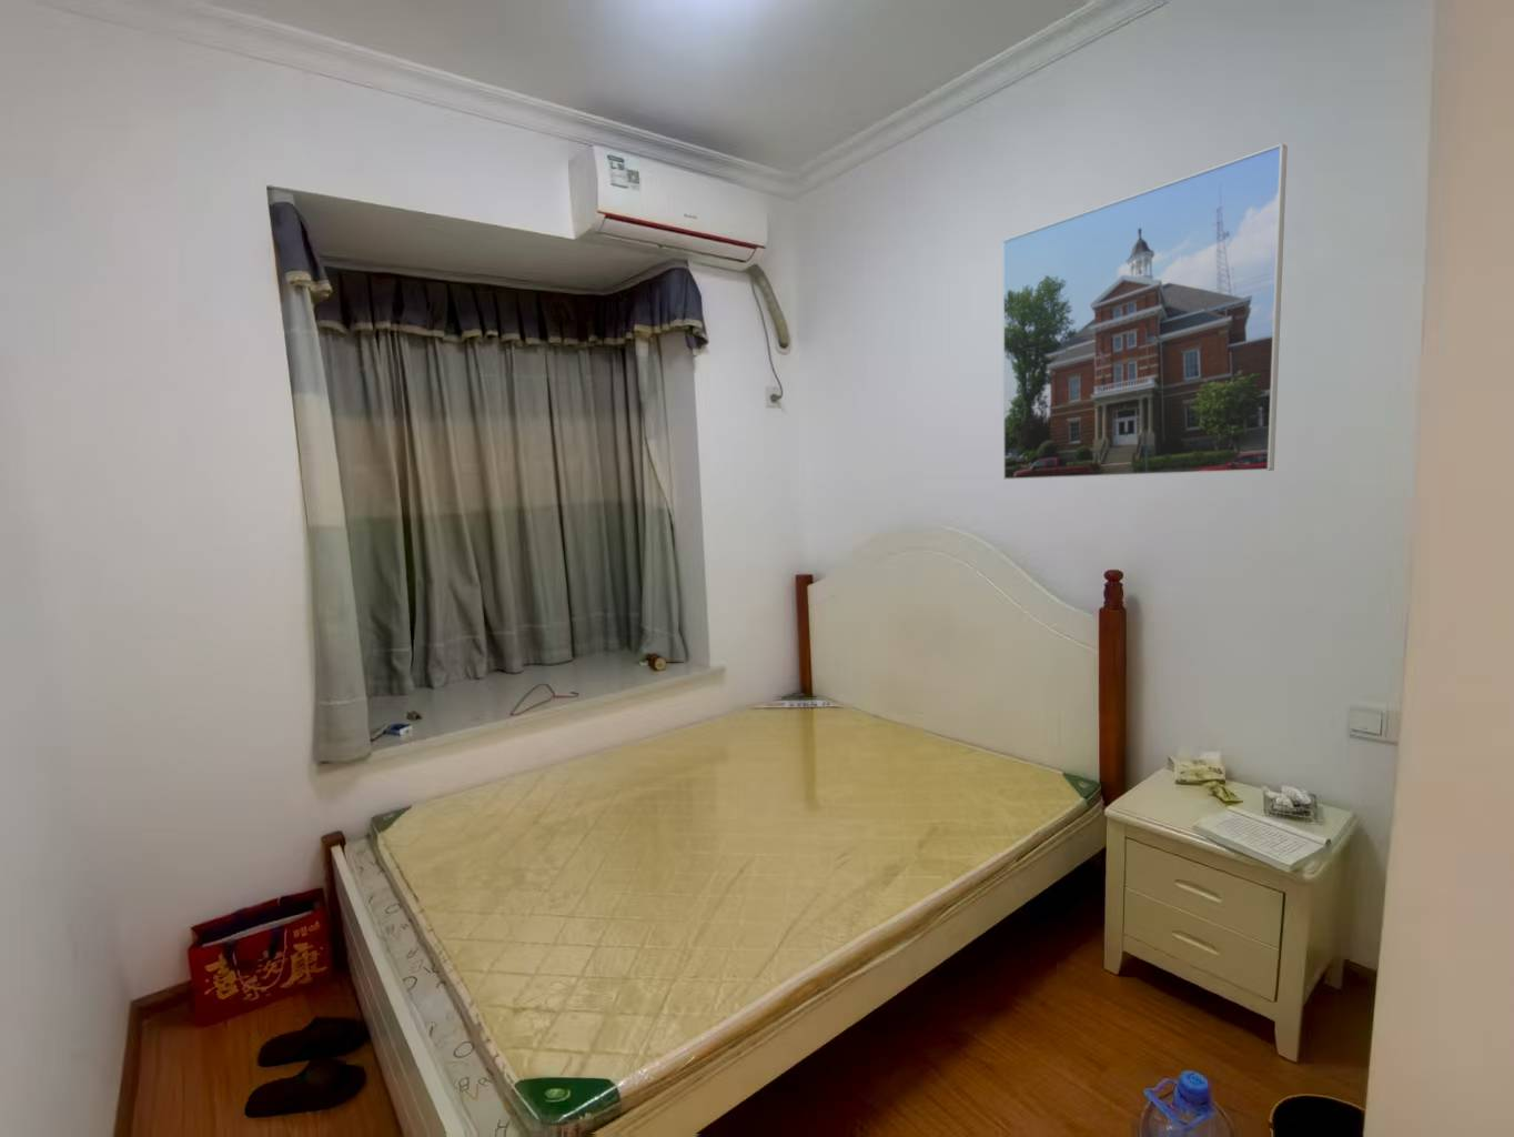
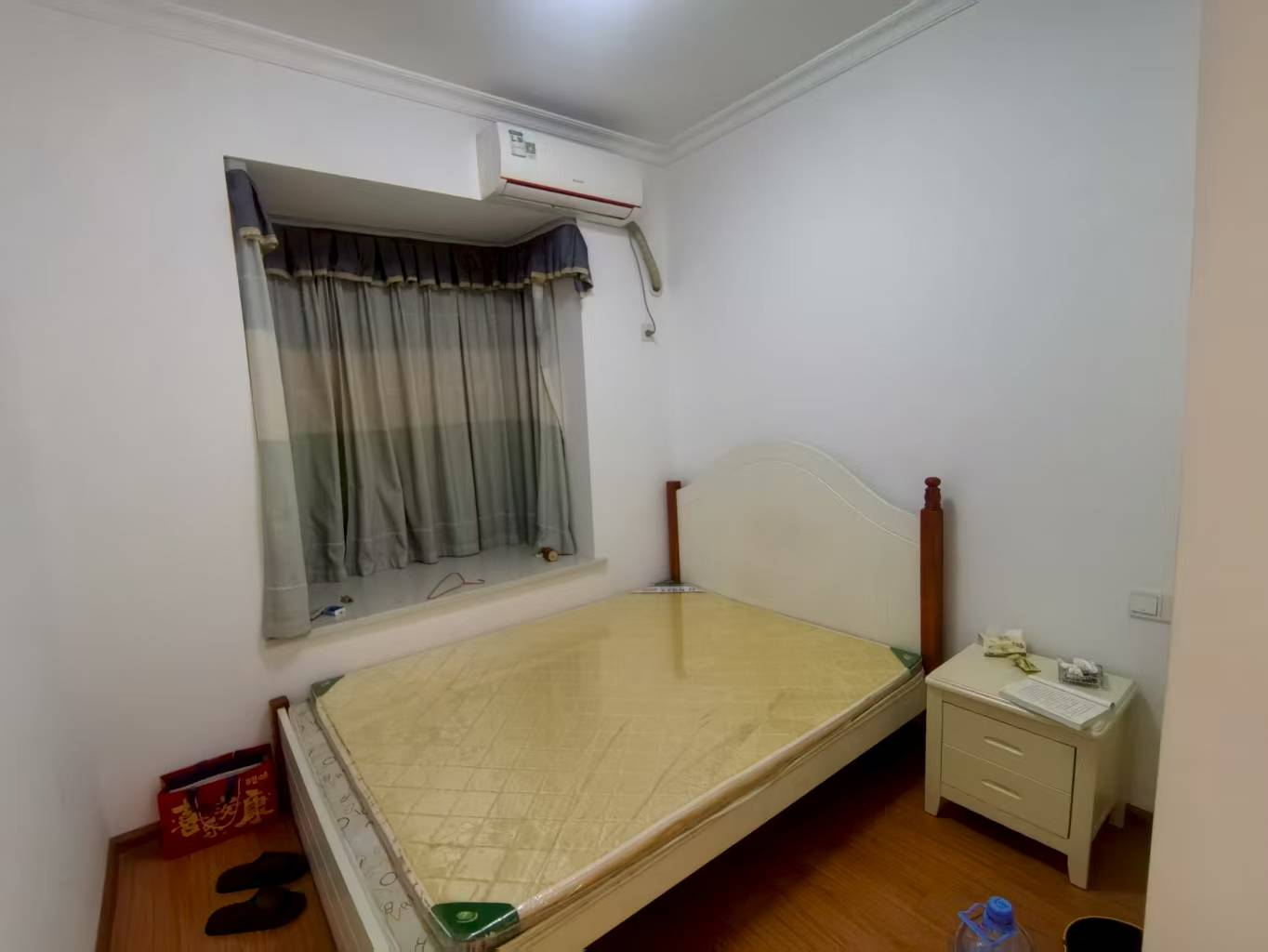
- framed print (1121, 340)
